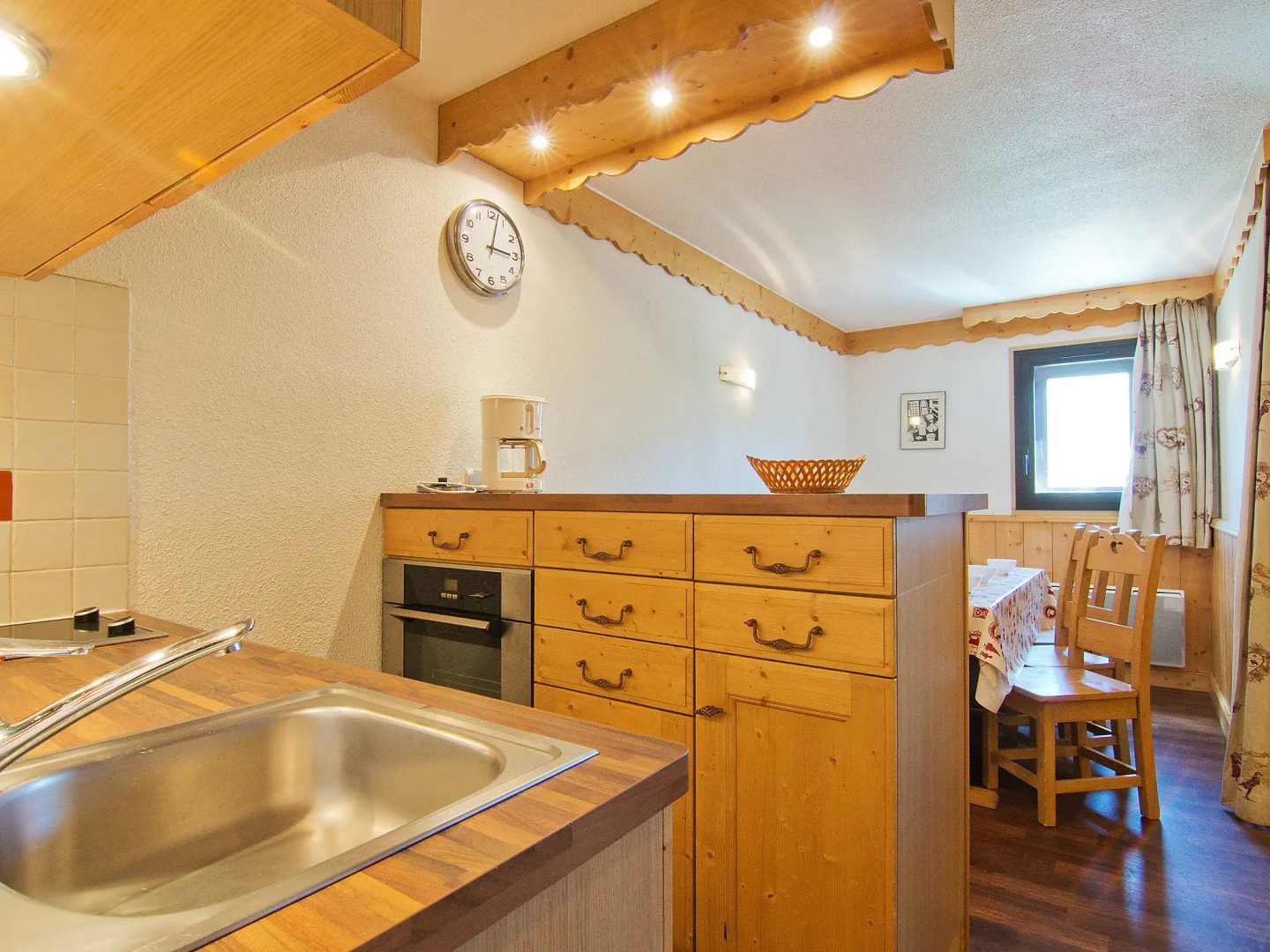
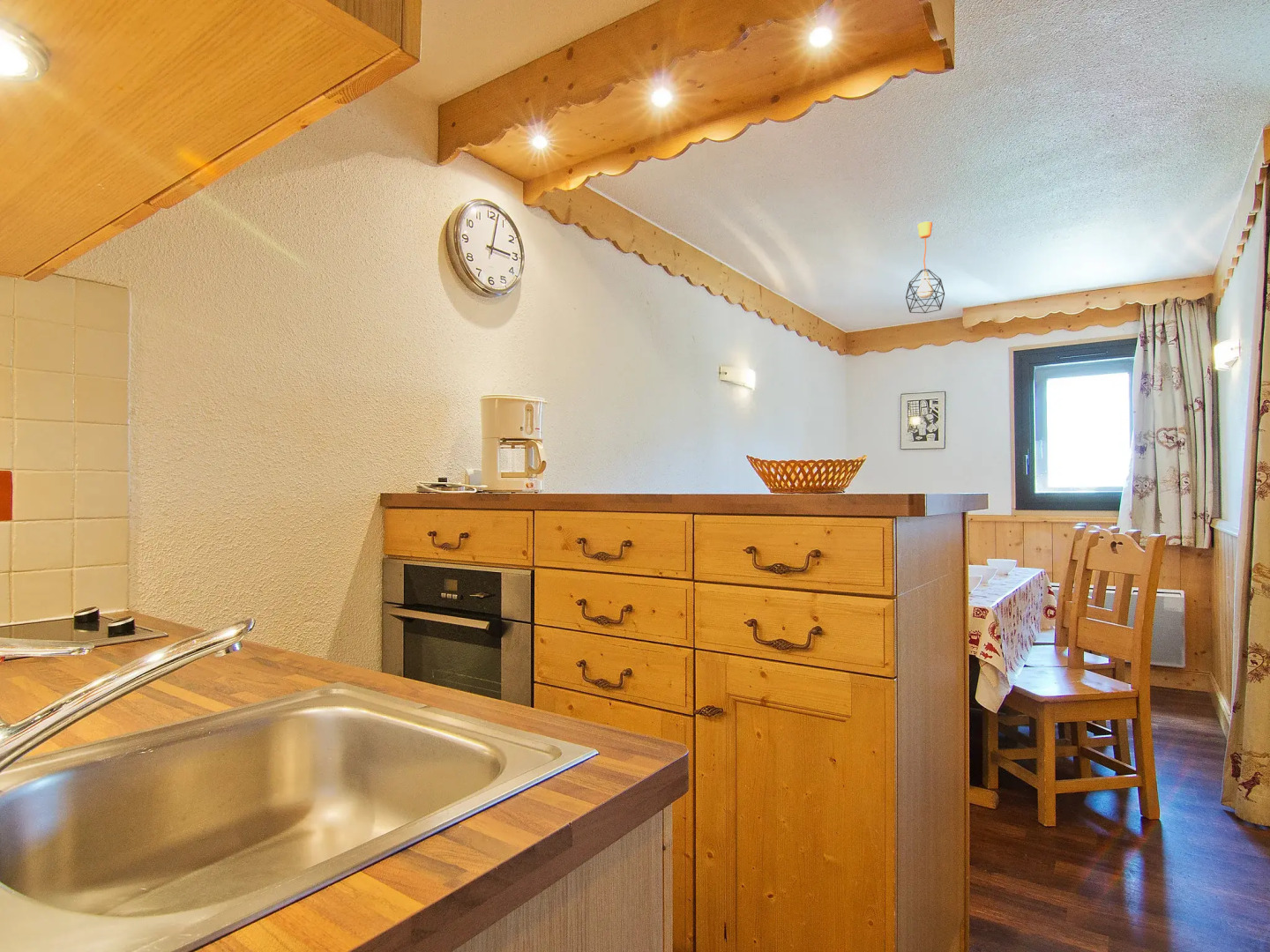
+ pendant light (924, 266)
